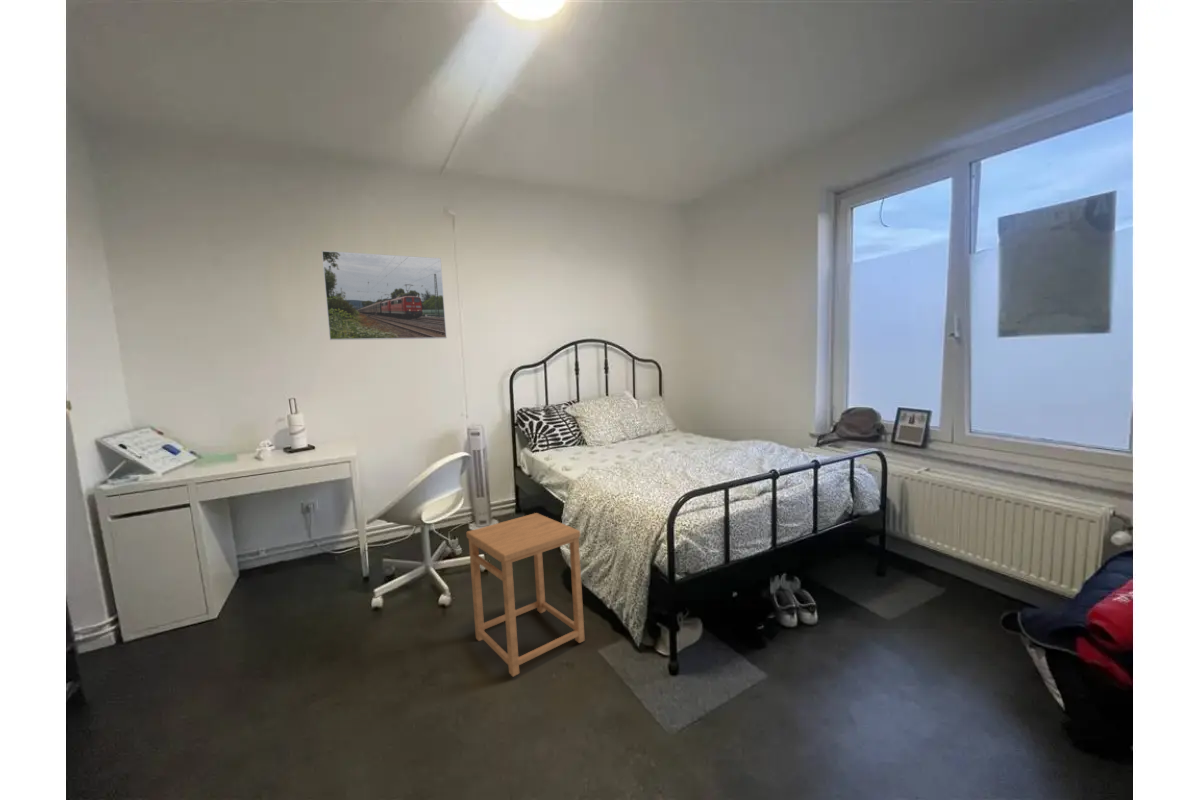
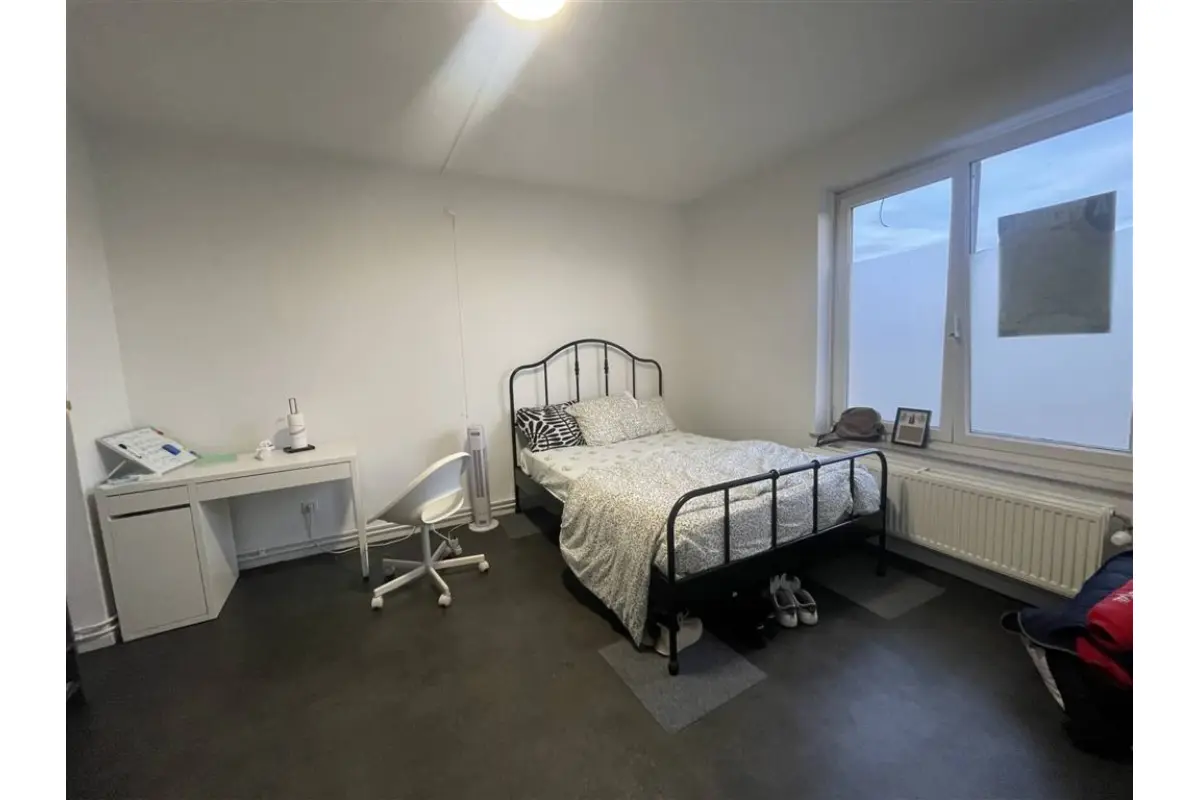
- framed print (387, 297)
- side table (536, 585)
